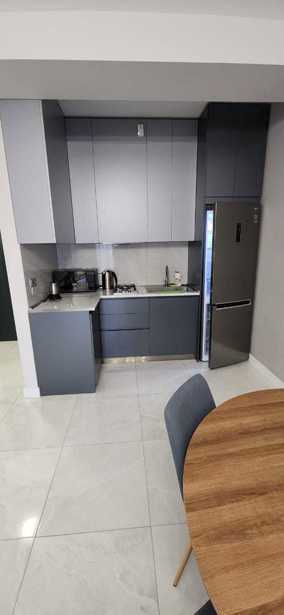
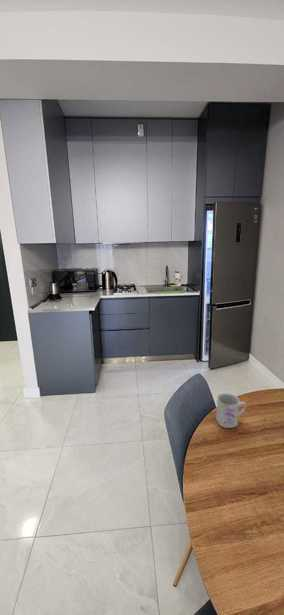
+ mug (231, 410)
